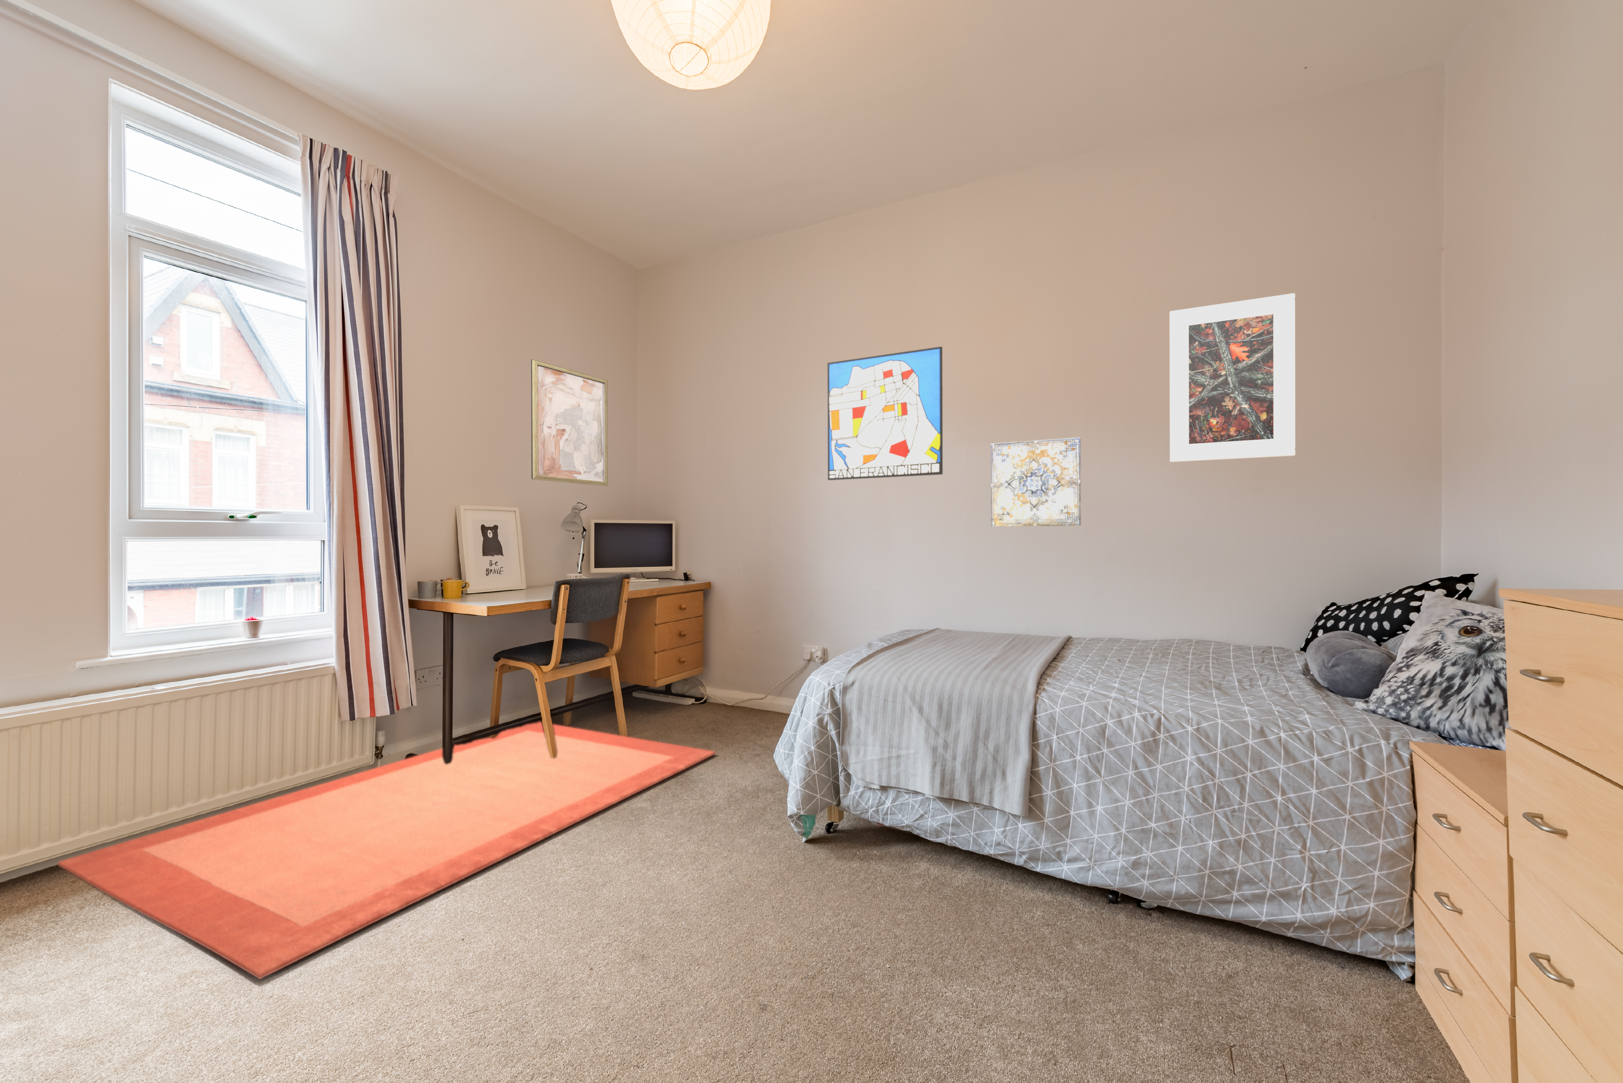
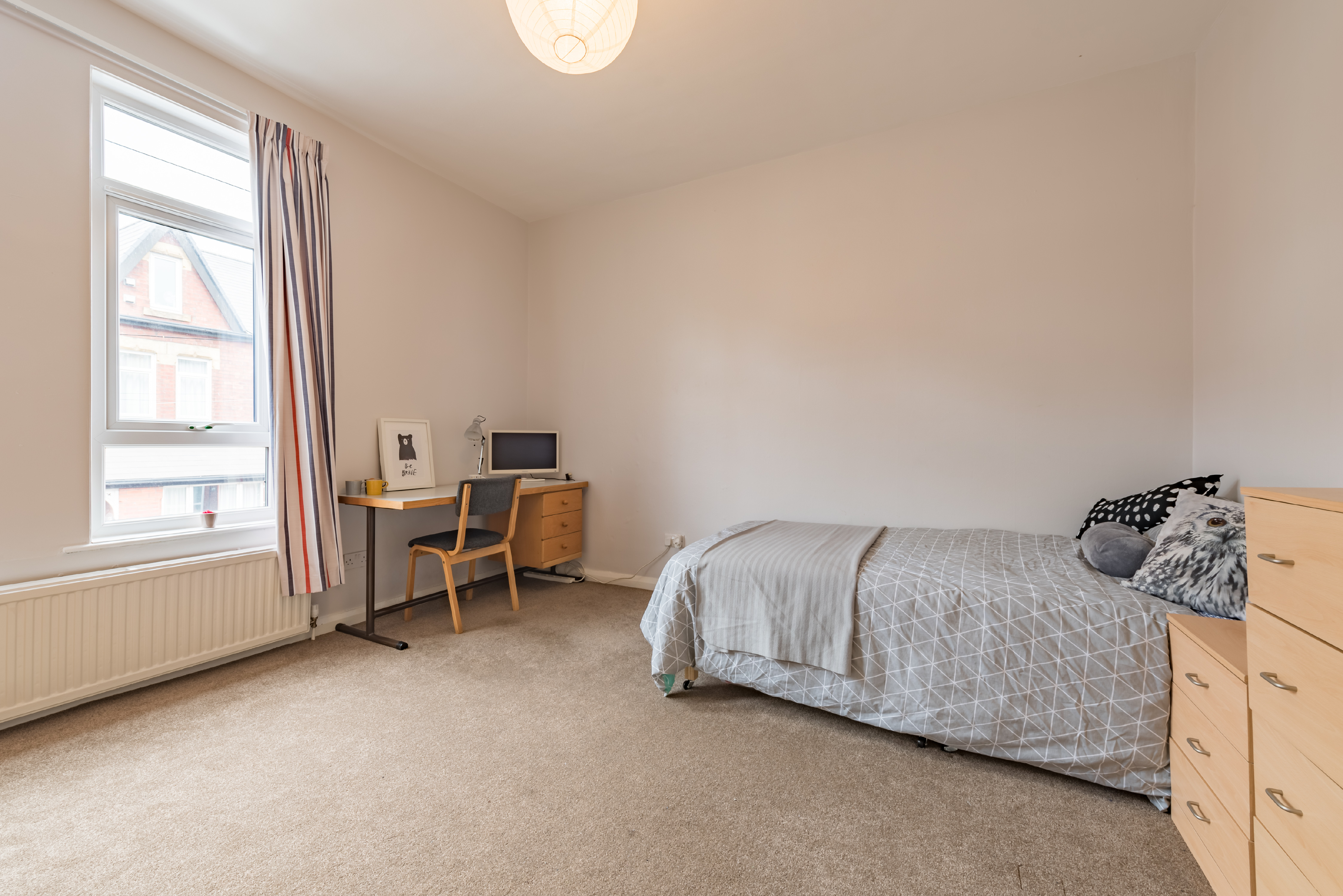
- rug (453, 797)
- wall art (882, 416)
- wall art (572, 427)
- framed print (1229, 381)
- wall art (1034, 483)
